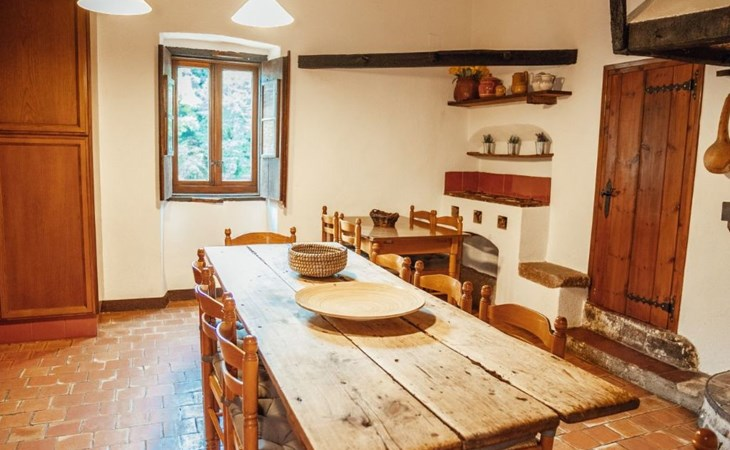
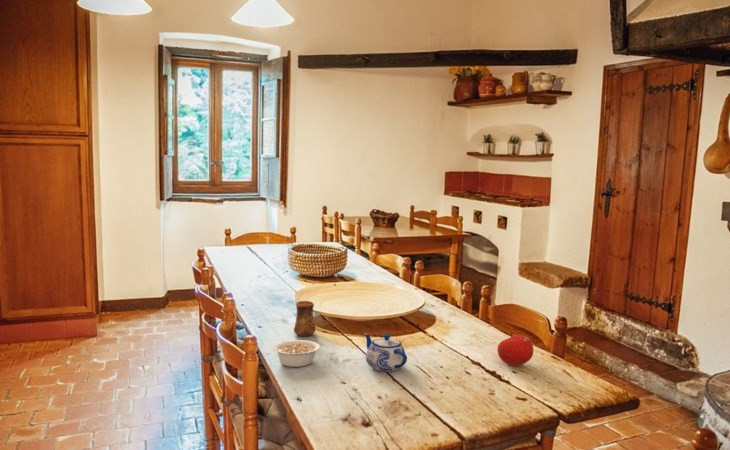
+ fruit (515, 348)
+ legume (298, 352)
+ cup (304, 318)
+ teapot (384, 350)
